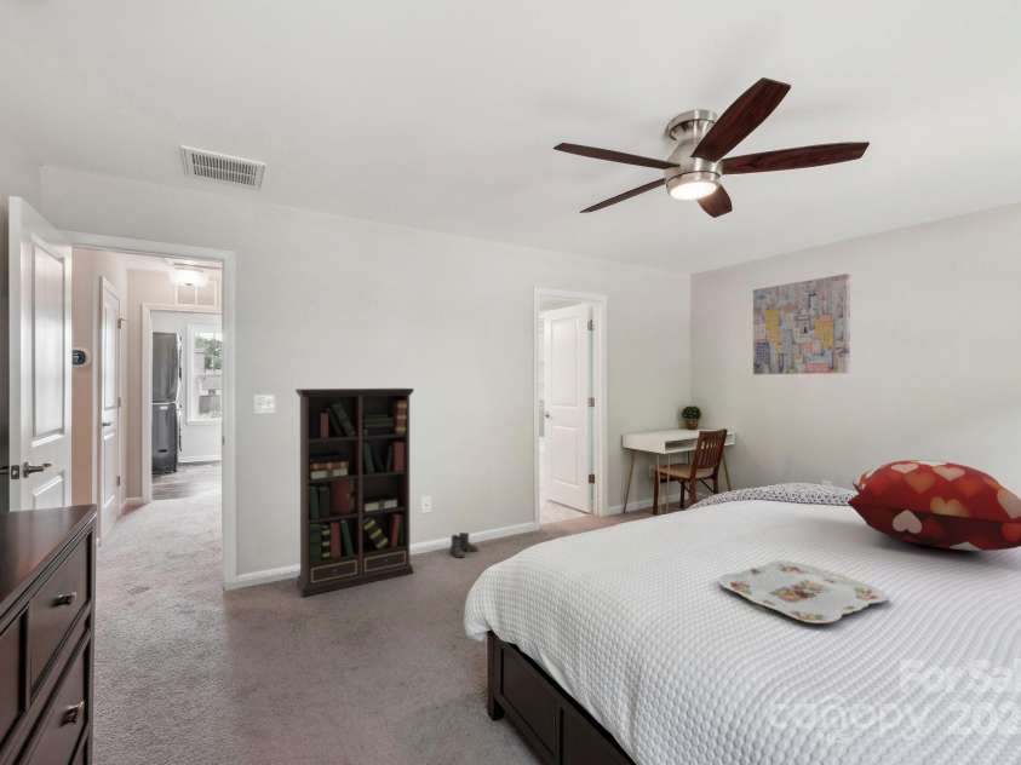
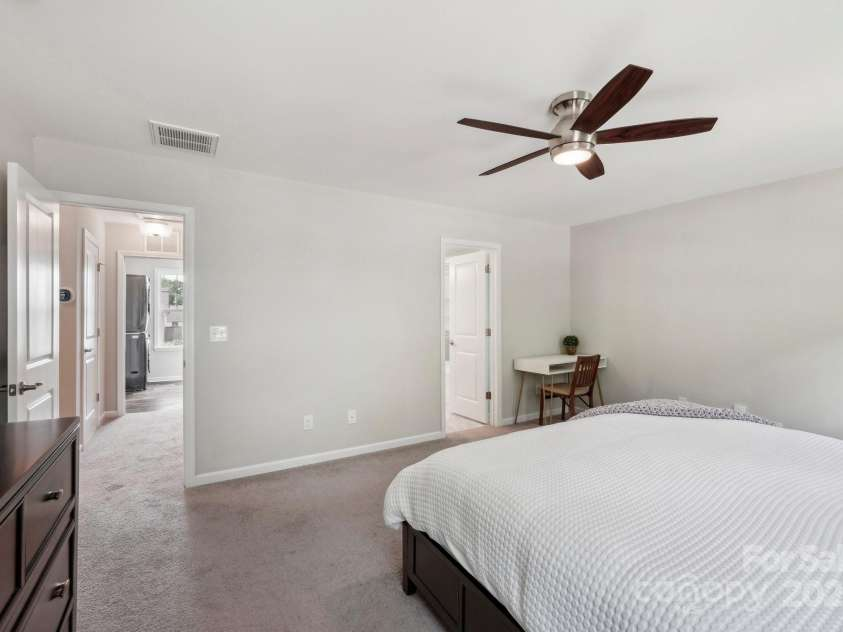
- serving tray (799, 588)
- bookcase (356, 483)
- decorative pillow (934, 501)
- wall art (797, 328)
- boots (461, 543)
